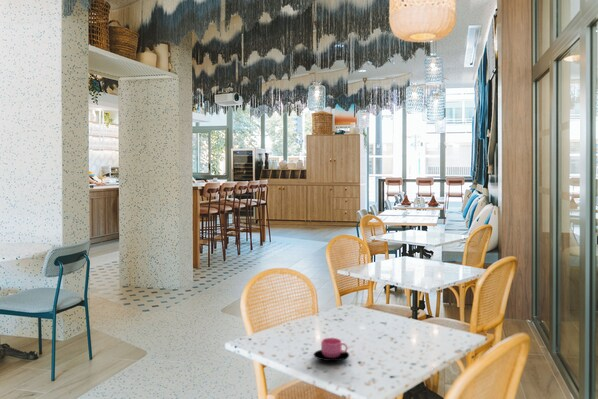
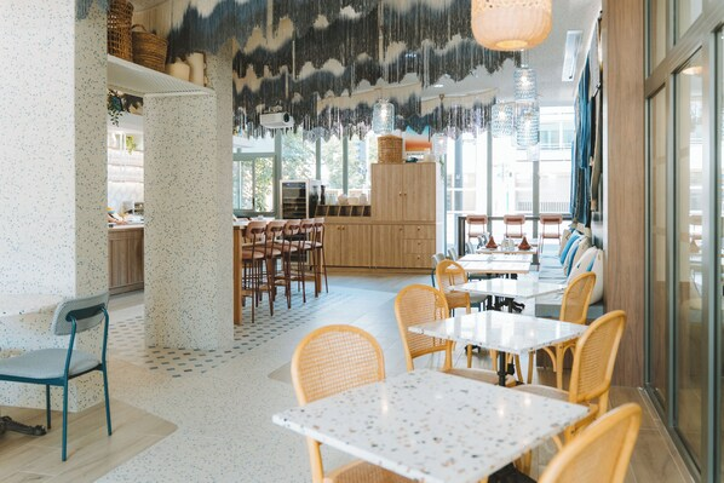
- cup (331, 349)
